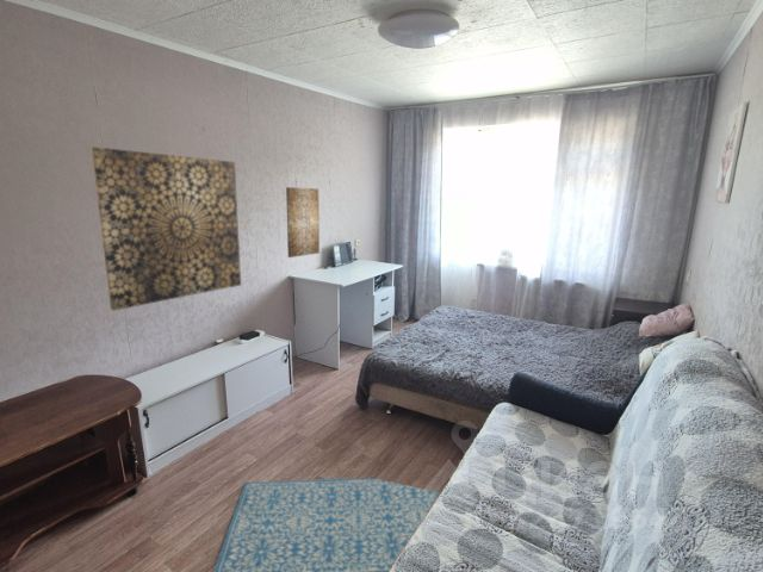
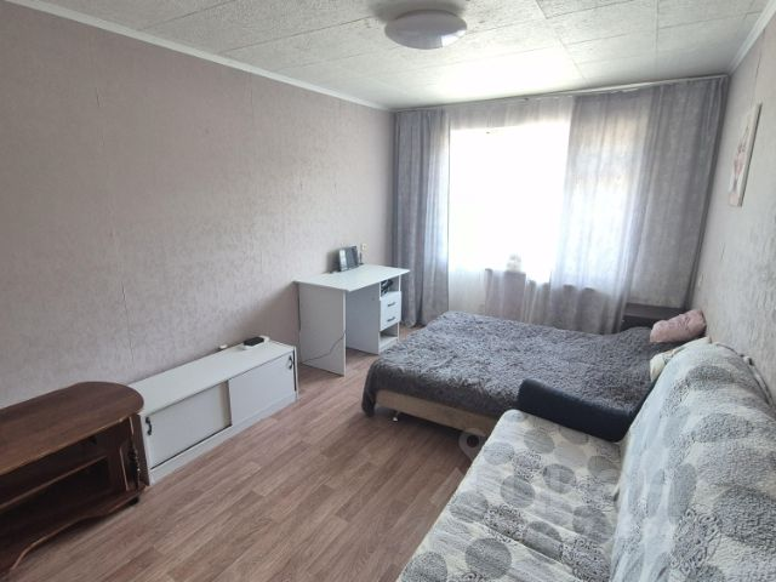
- rug (359, 520)
- wall art (303, 222)
- wall art (179, 228)
